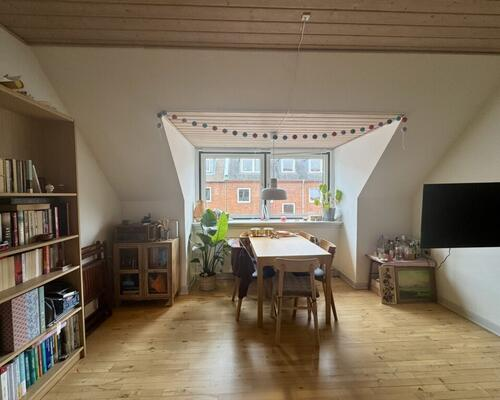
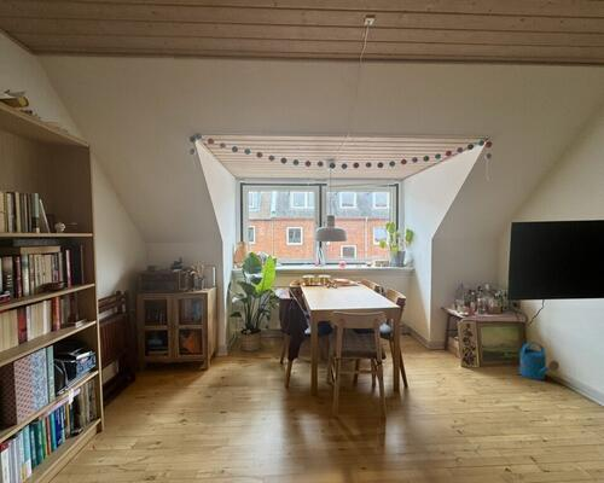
+ watering can (538, 361)
